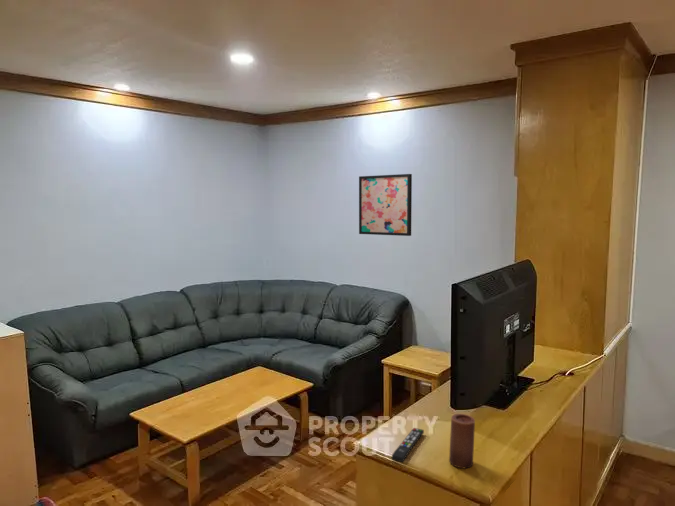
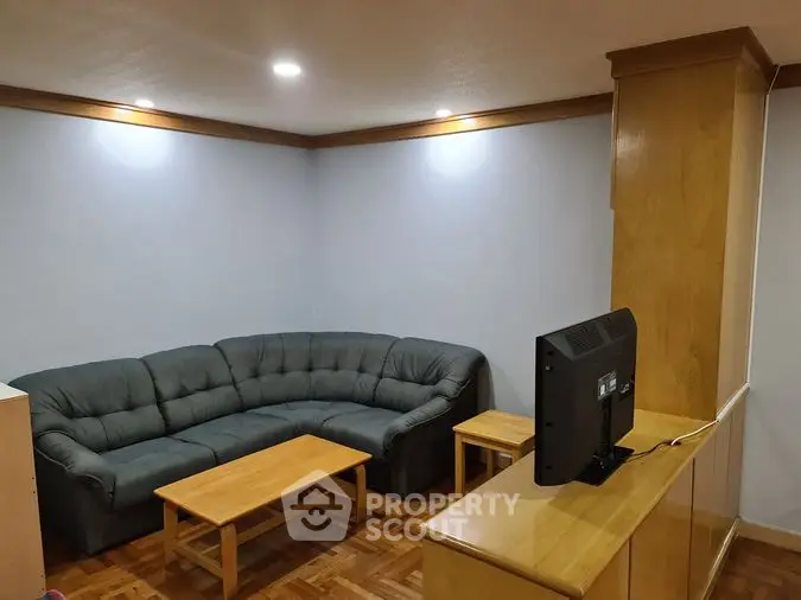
- wall art (384, 205)
- candle (461, 440)
- remote control (408, 443)
